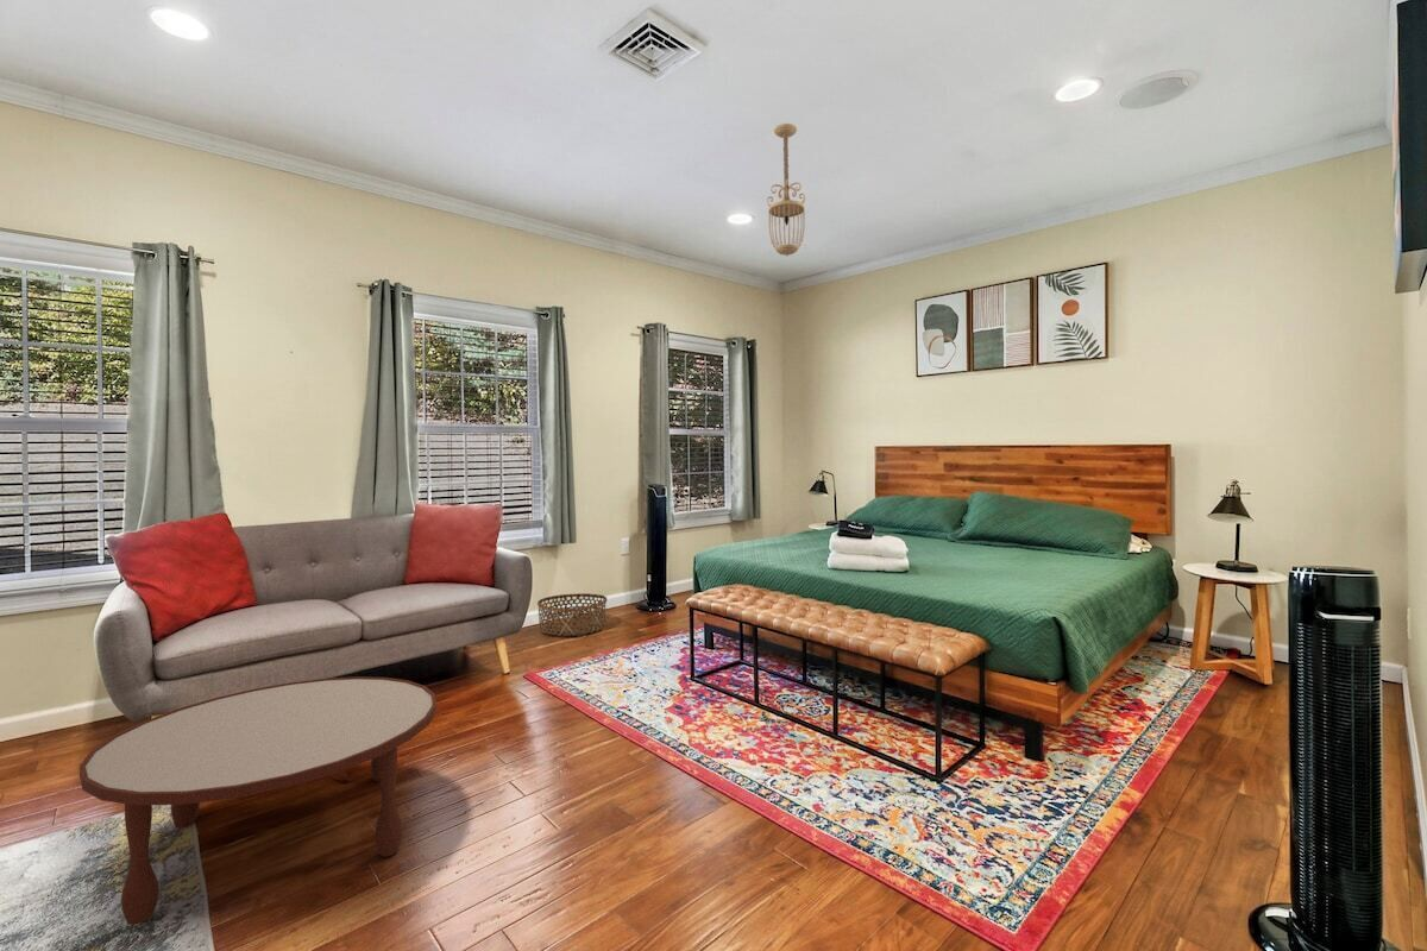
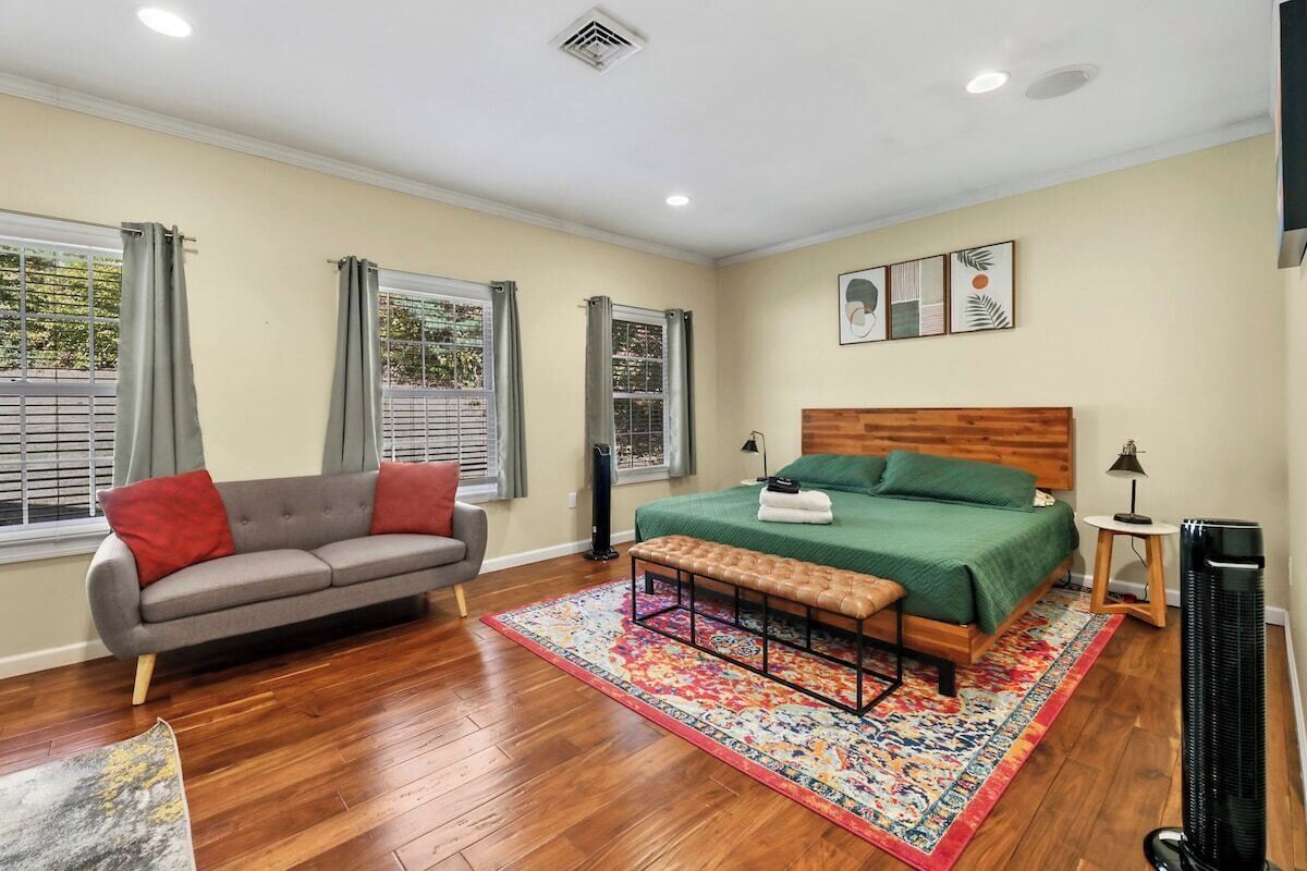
- coffee table (281, 779)
- basket (573, 613)
- ceiling light fixture (786, 193)
